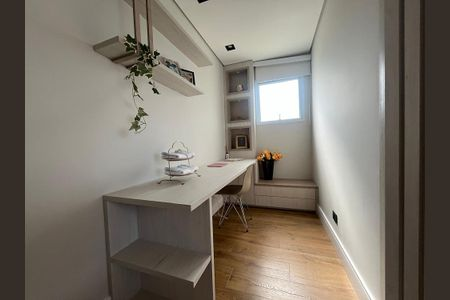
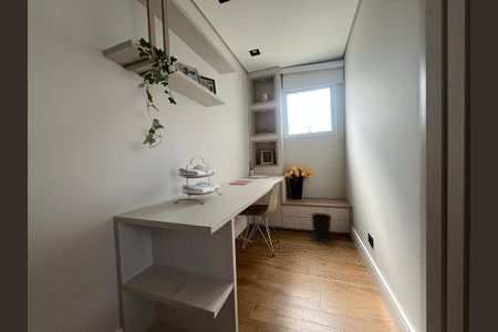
+ wastebasket (321, 226)
